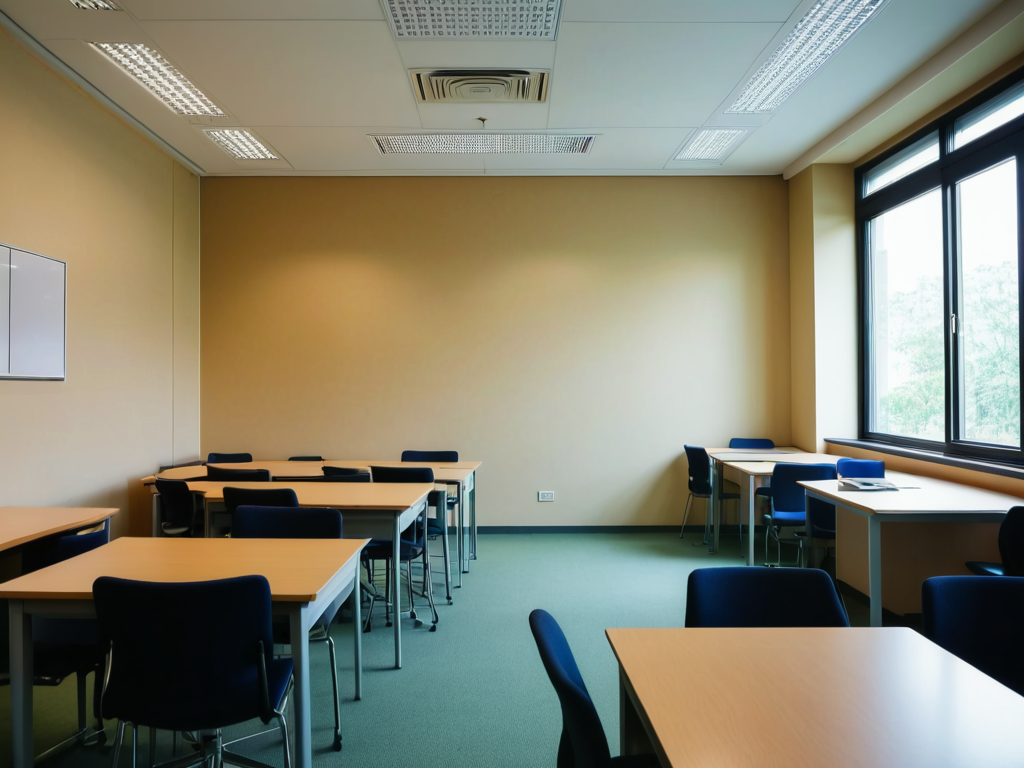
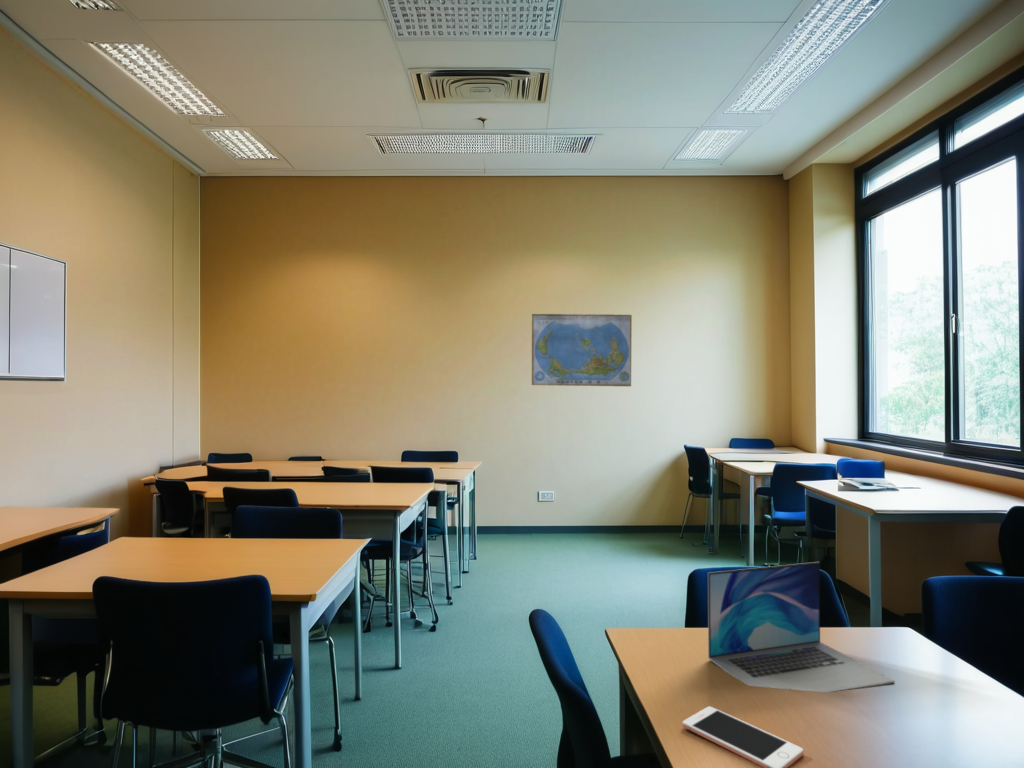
+ laptop (797, 625)
+ world map (581, 350)
+ cell phone (740, 737)
